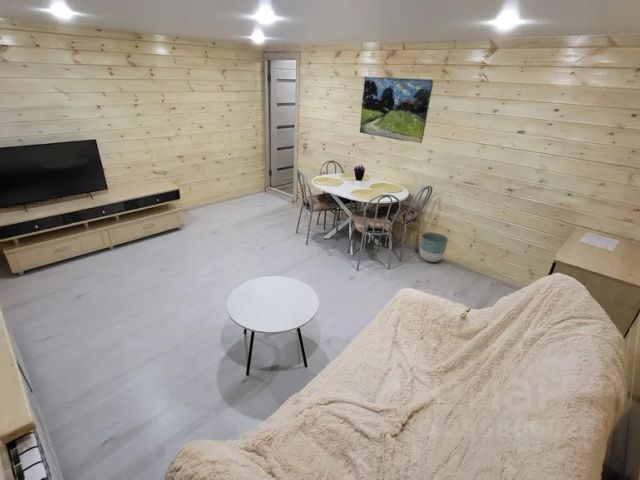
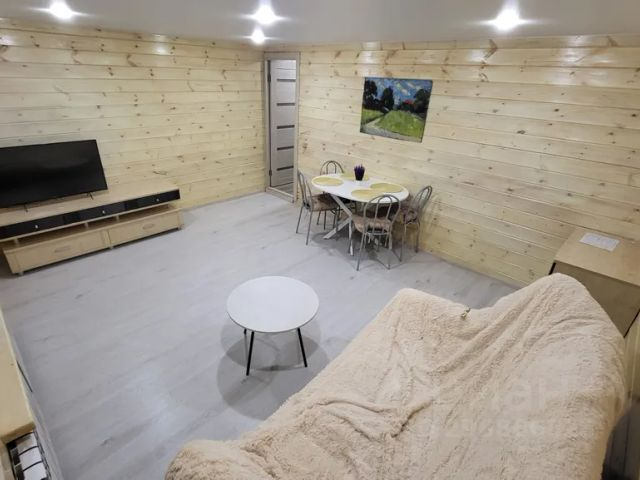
- planter (432, 248)
